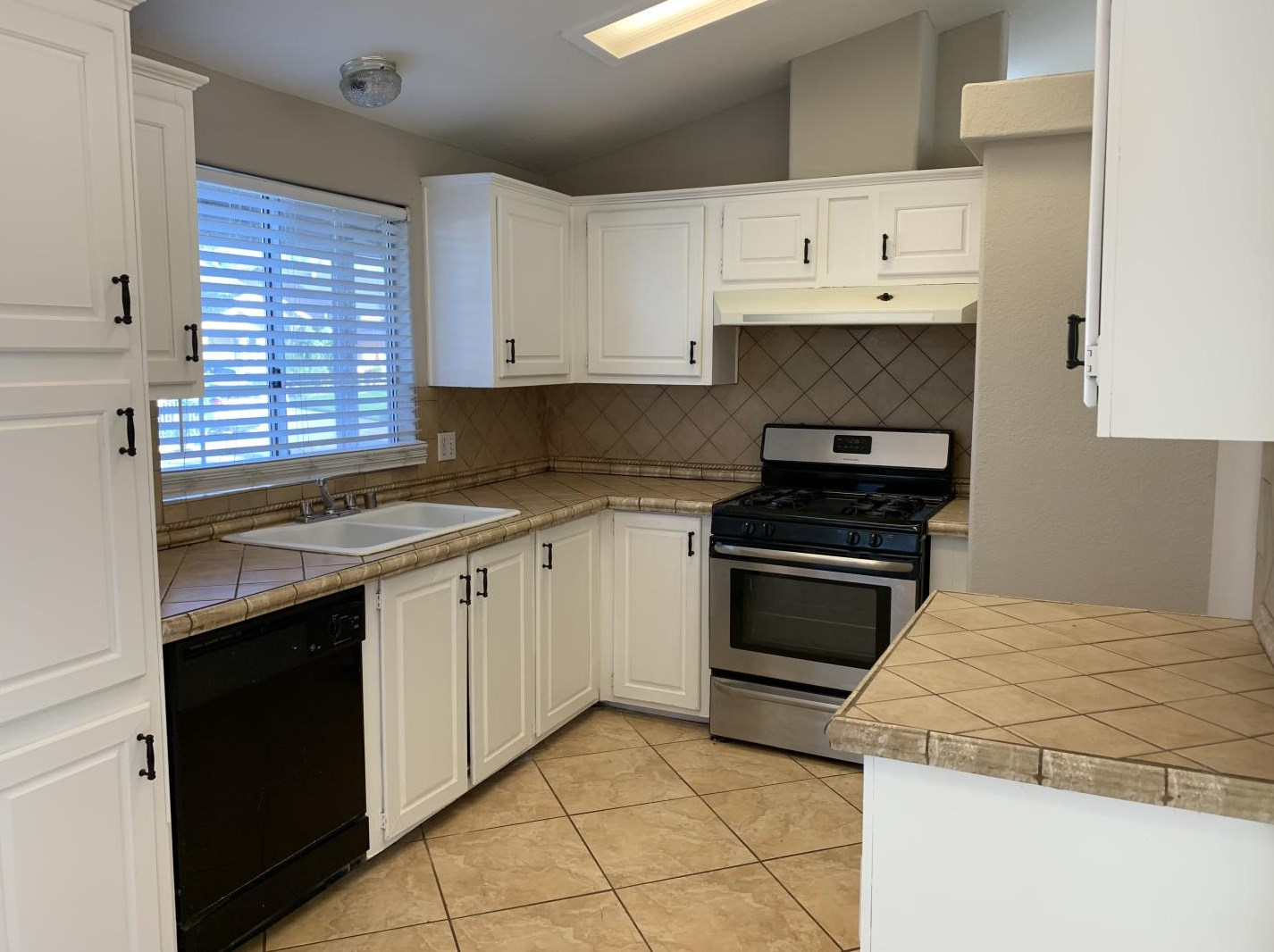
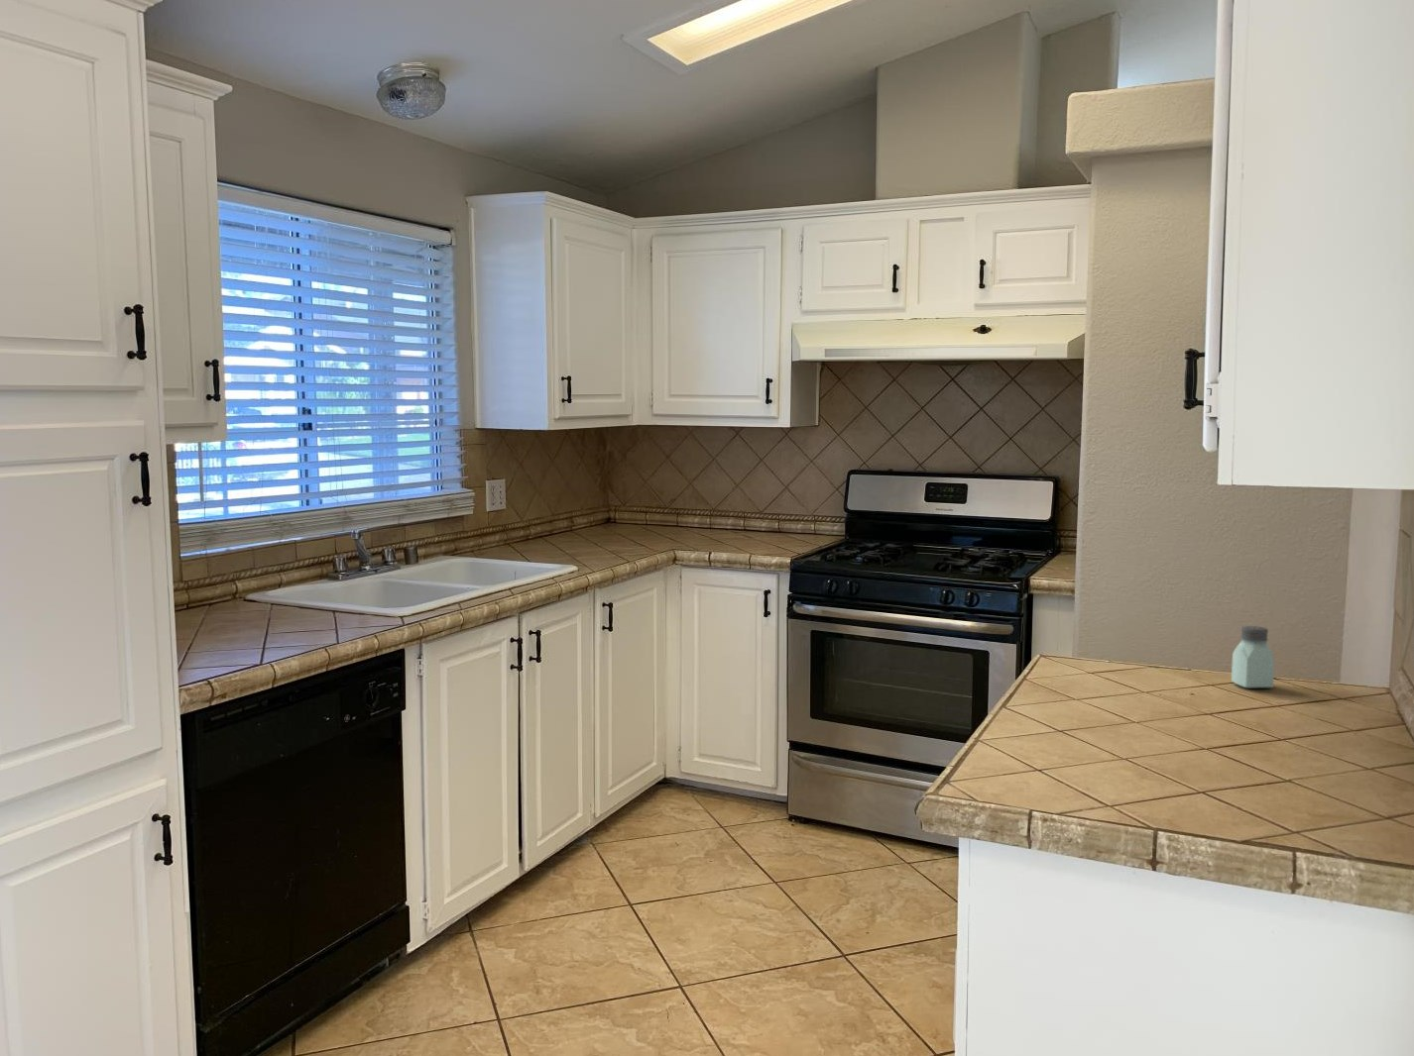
+ saltshaker (1252, 656)
